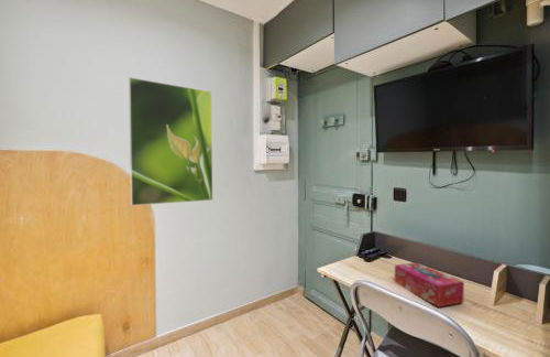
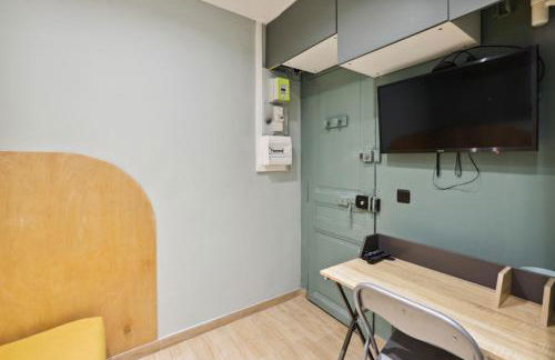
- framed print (174, 143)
- tissue box (426, 282)
